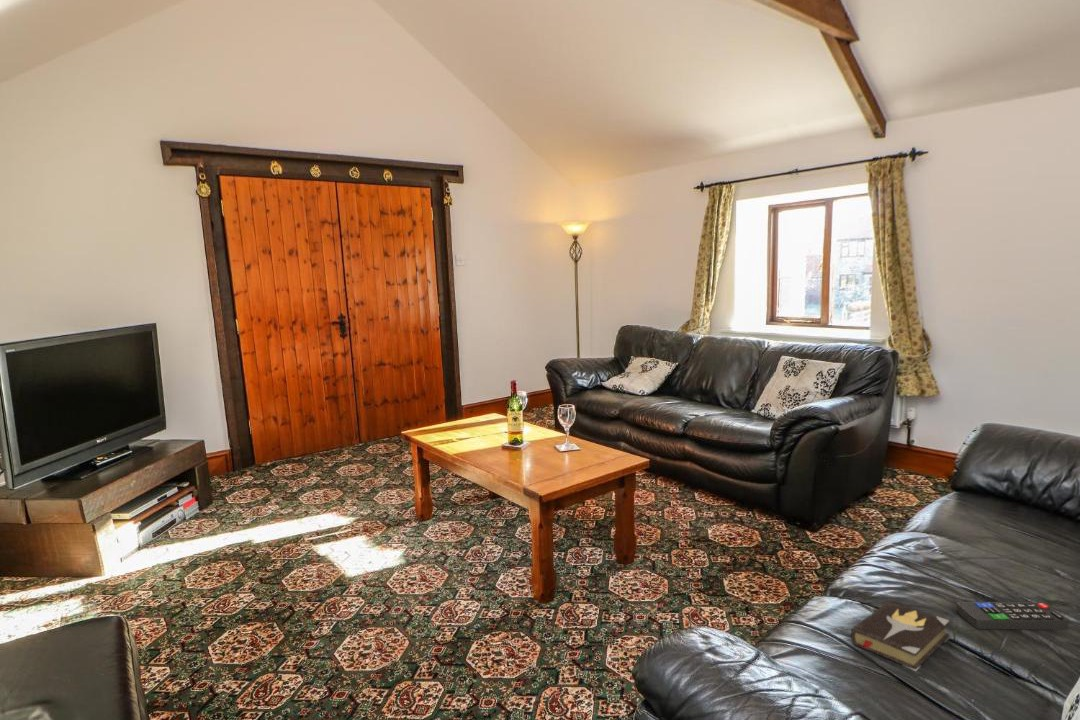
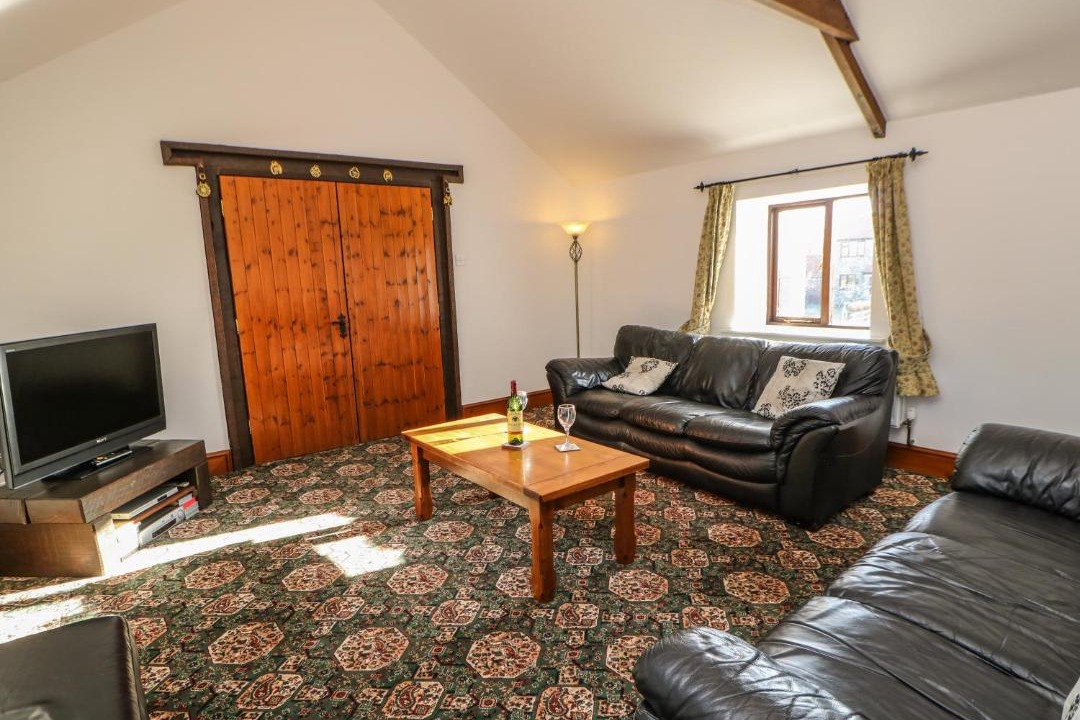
- hardback book (900, 631)
- remote control (1010, 614)
